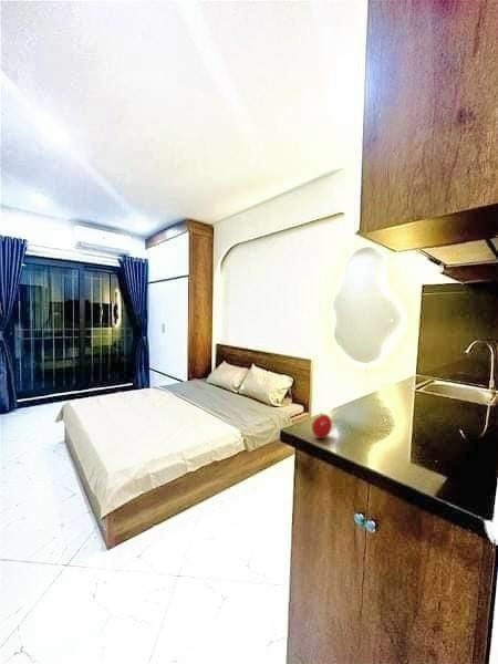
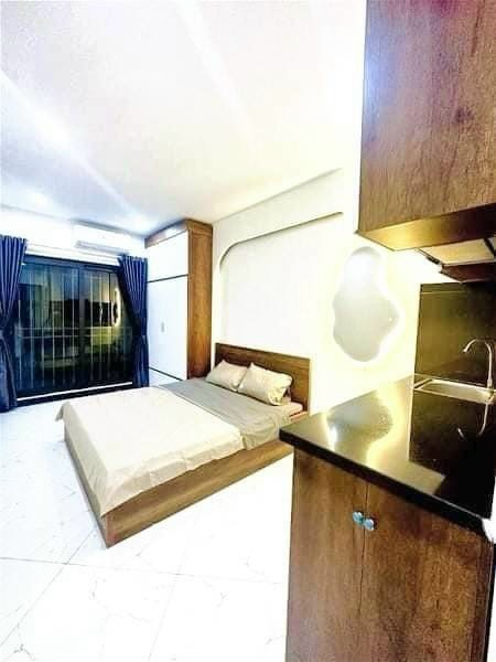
- apple (321, 424)
